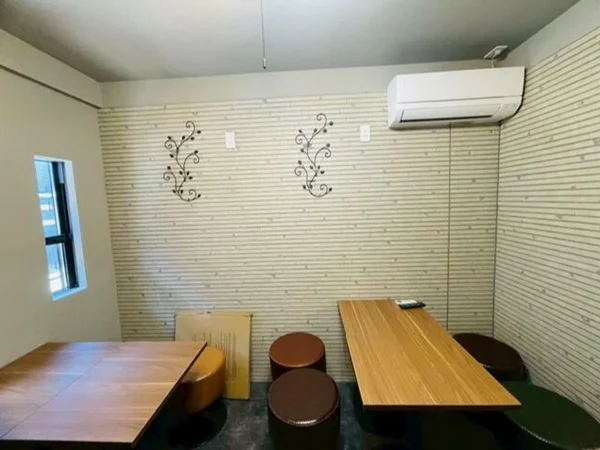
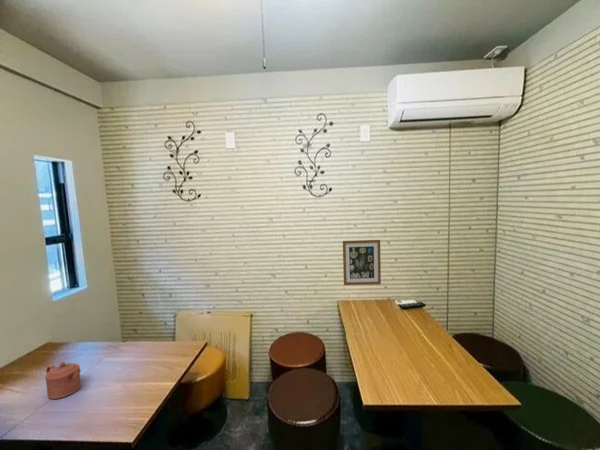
+ wall art (361, 262)
+ teapot (63, 376)
